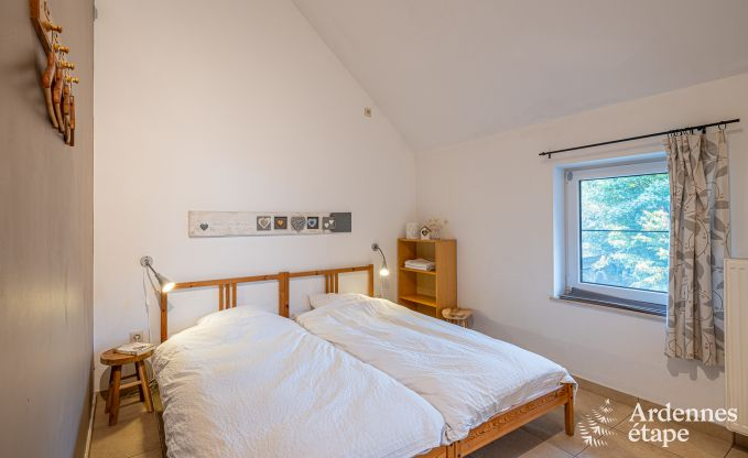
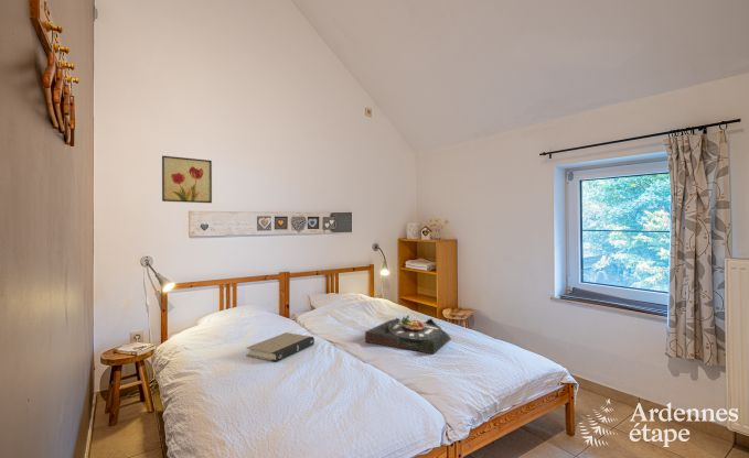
+ wall art (188, 179)
+ serving tray (411, 327)
+ book (281, 346)
